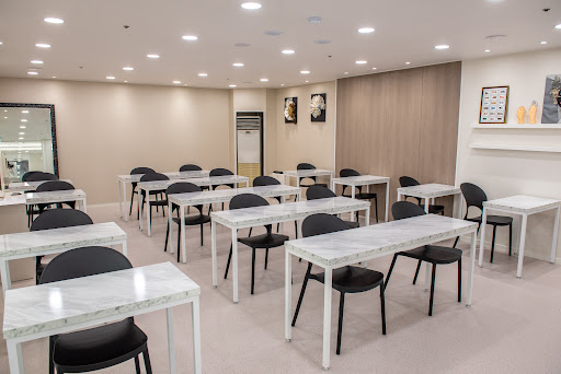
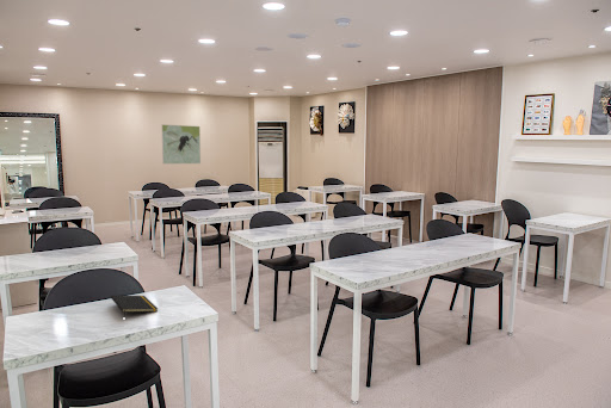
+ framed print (181, 144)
+ notepad (134, 303)
